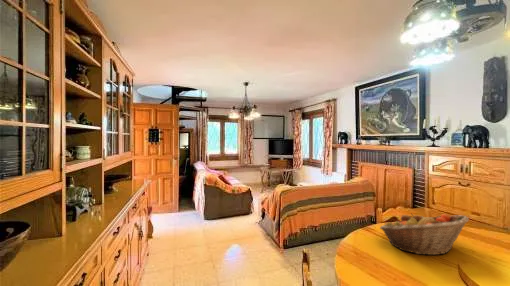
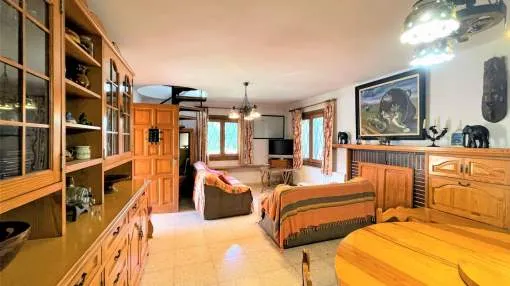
- fruit basket (422, 228)
